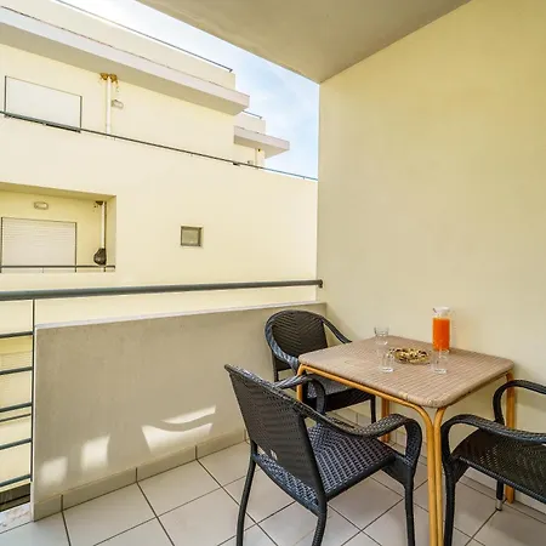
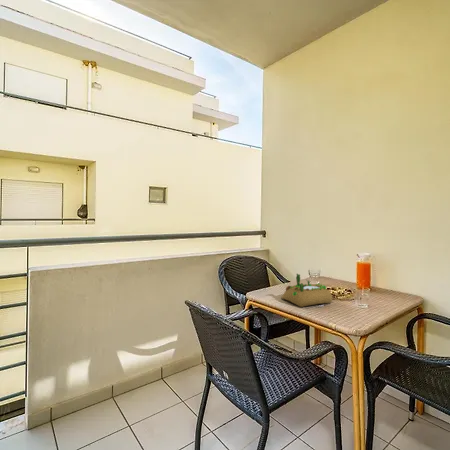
+ succulent planter (306, 286)
